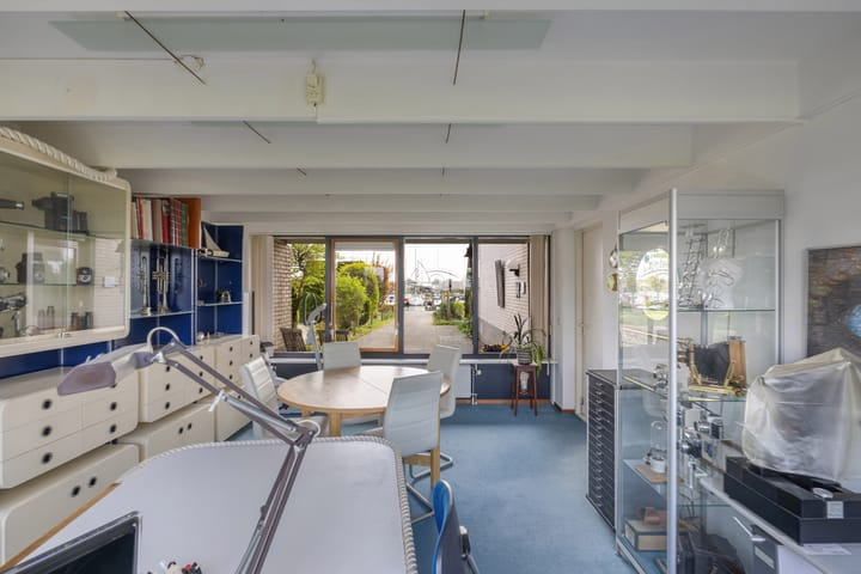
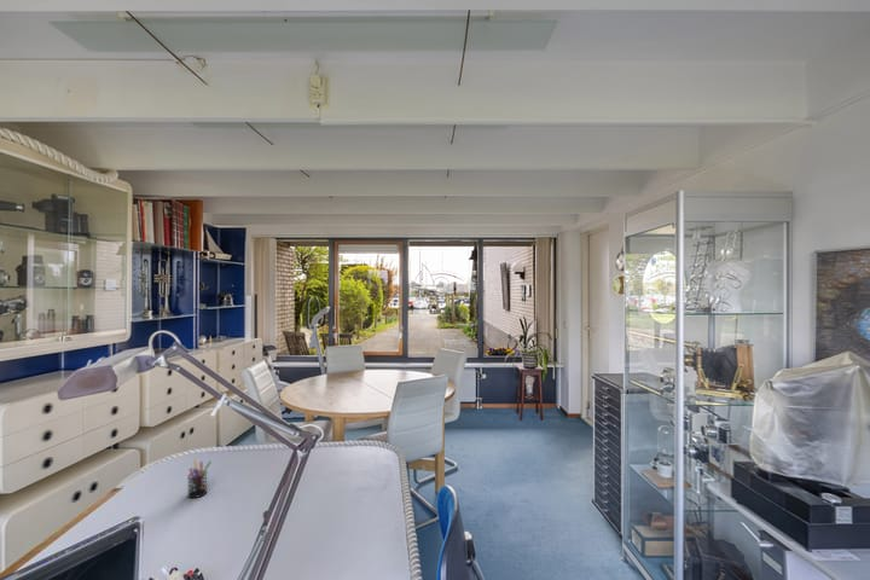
+ pen holder (199, 476)
